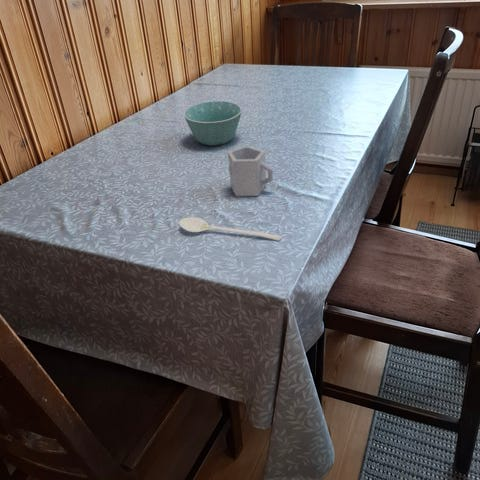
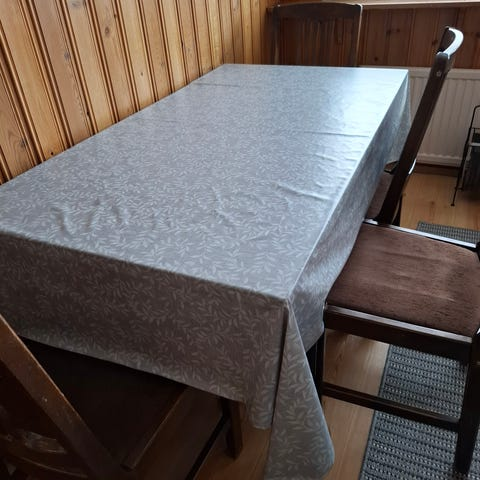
- cup (250, 172)
- bowl (214, 125)
- stirrer (229, 229)
